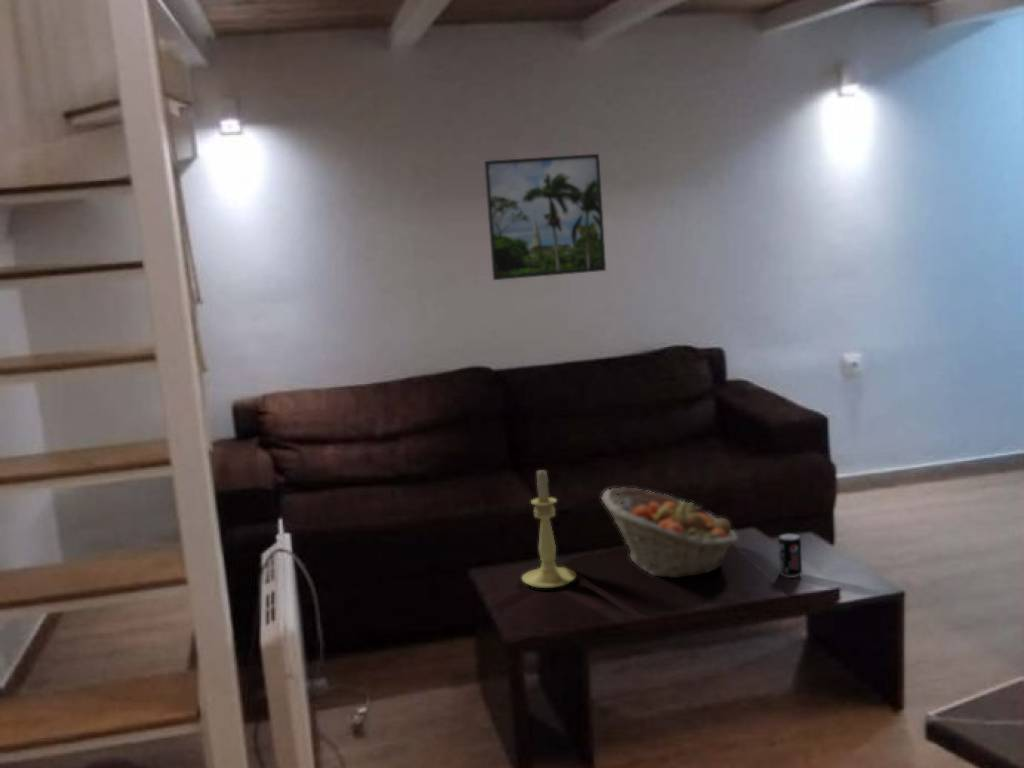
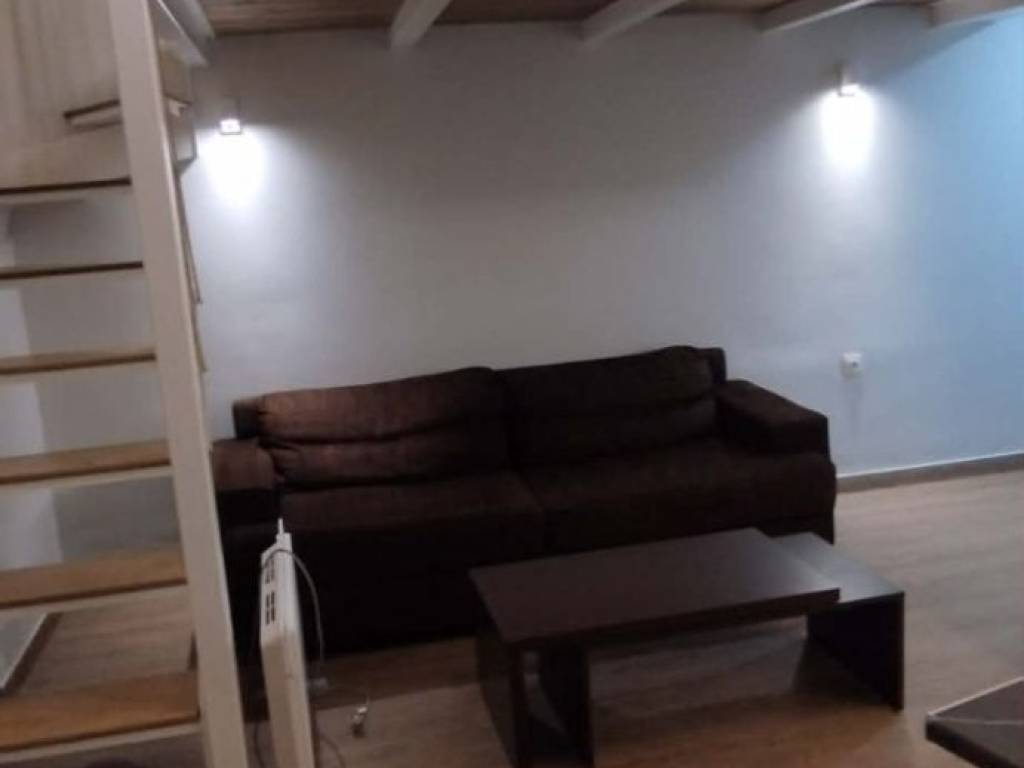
- beverage can (790, 555)
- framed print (546, 216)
- candle holder (545, 524)
- fruit basket (668, 527)
